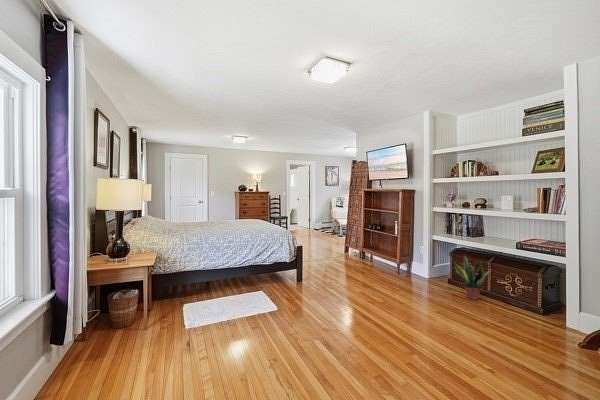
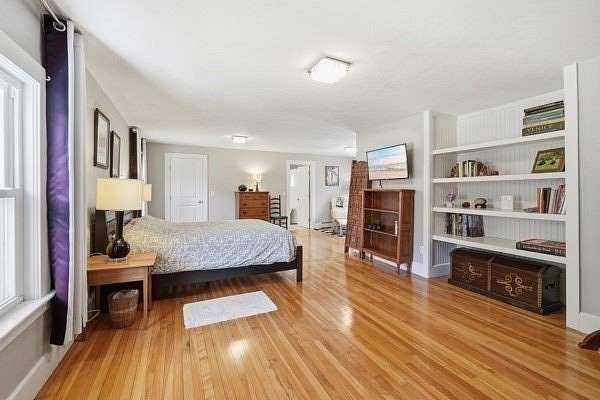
- potted plant (471, 277)
